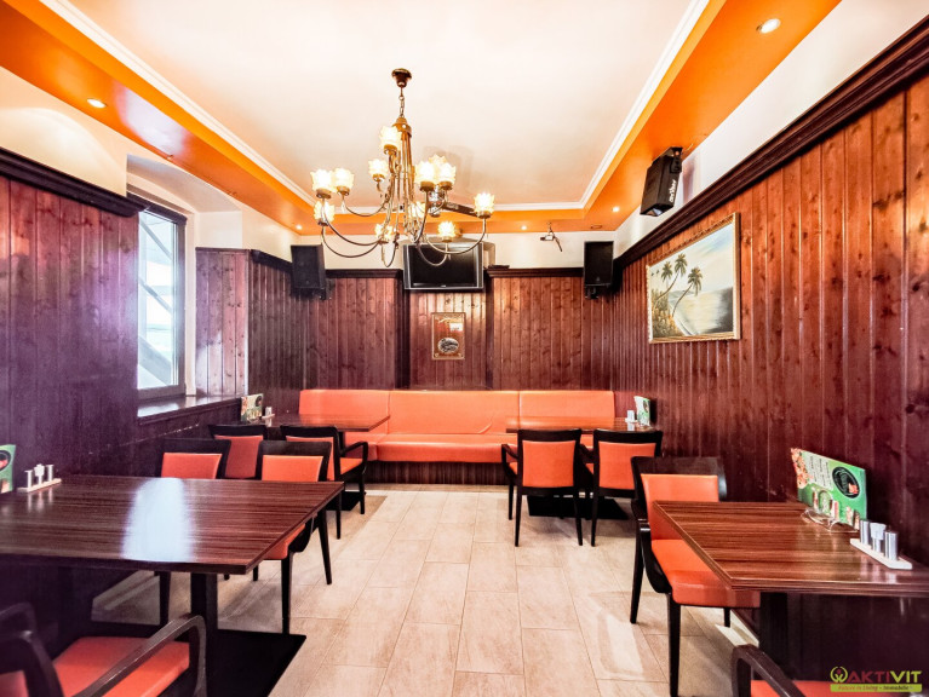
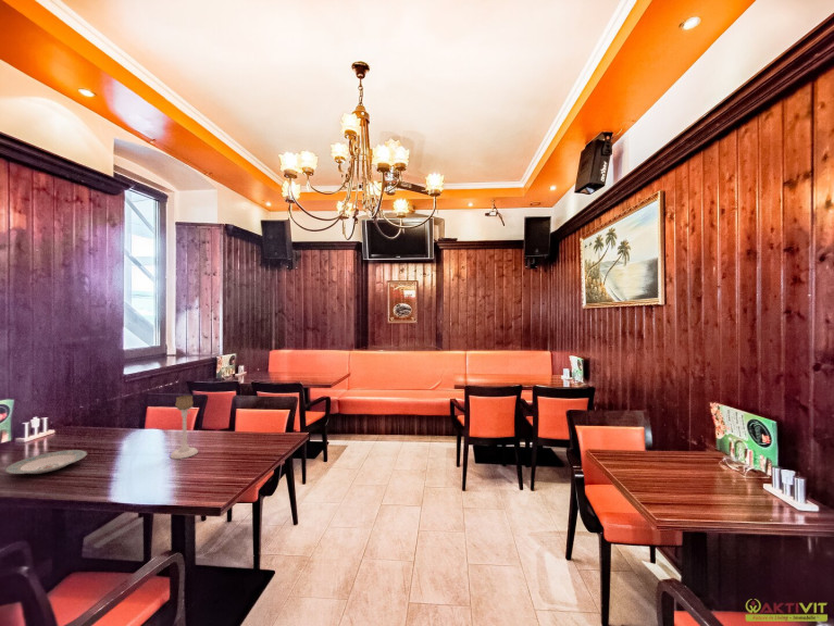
+ candle holder (184, 425)
+ plate (48, 464)
